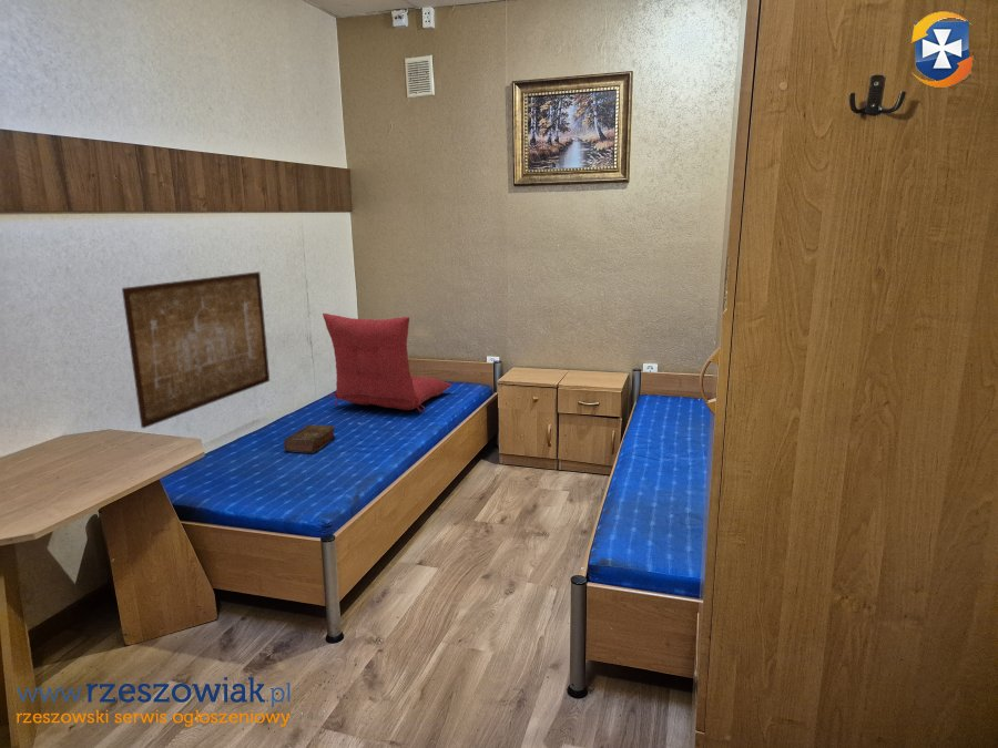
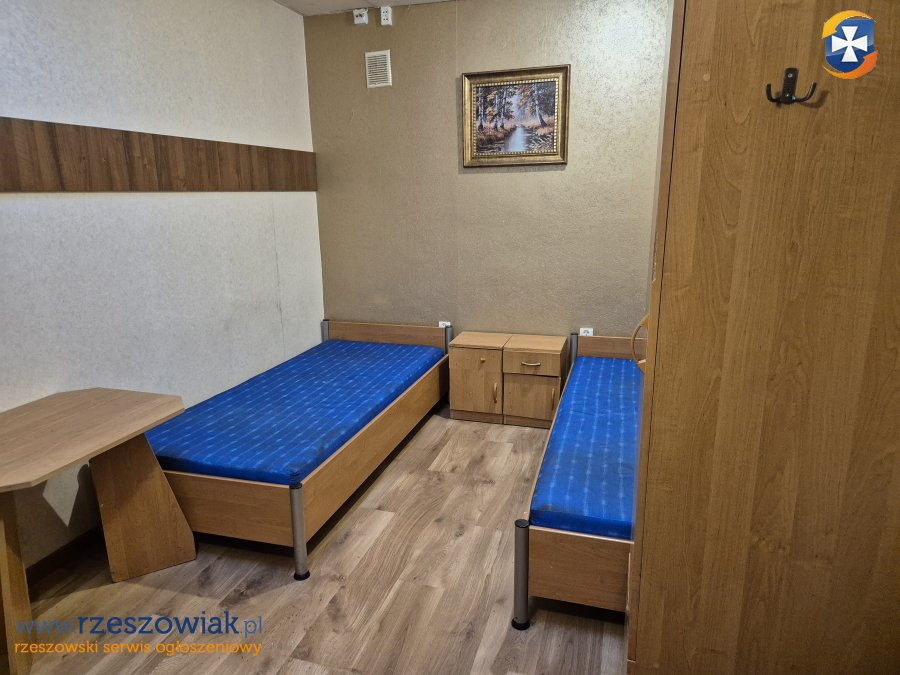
- wall art (206, 341)
- book (310, 438)
- seat cushion (389, 356)
